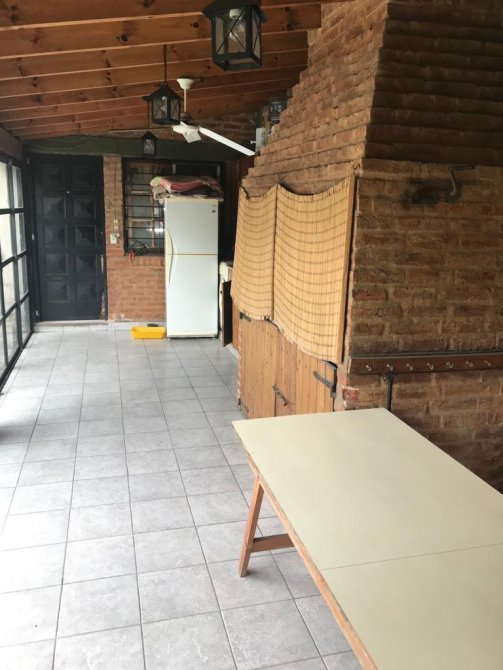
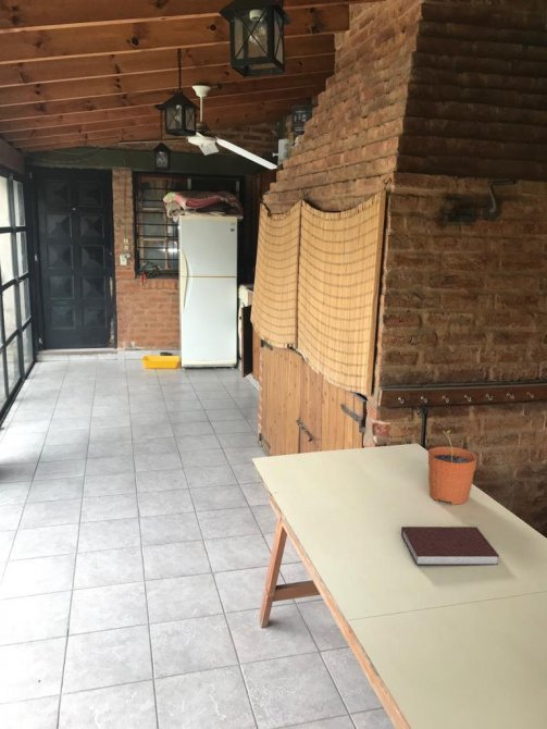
+ plant pot (451, 465)
+ notebook (448, 544)
